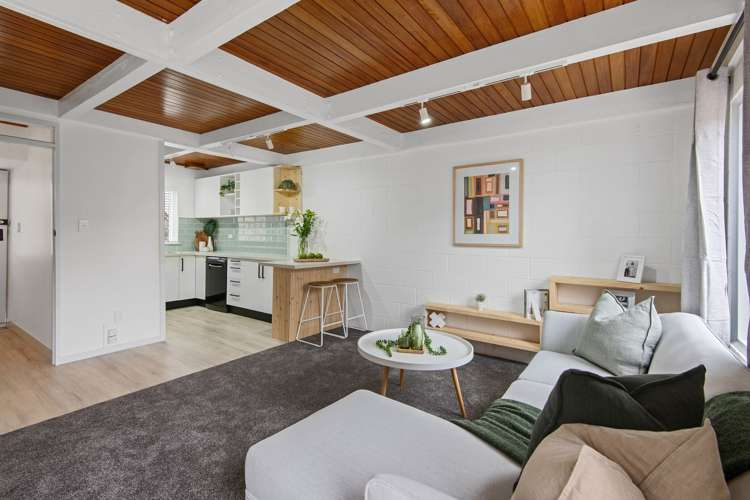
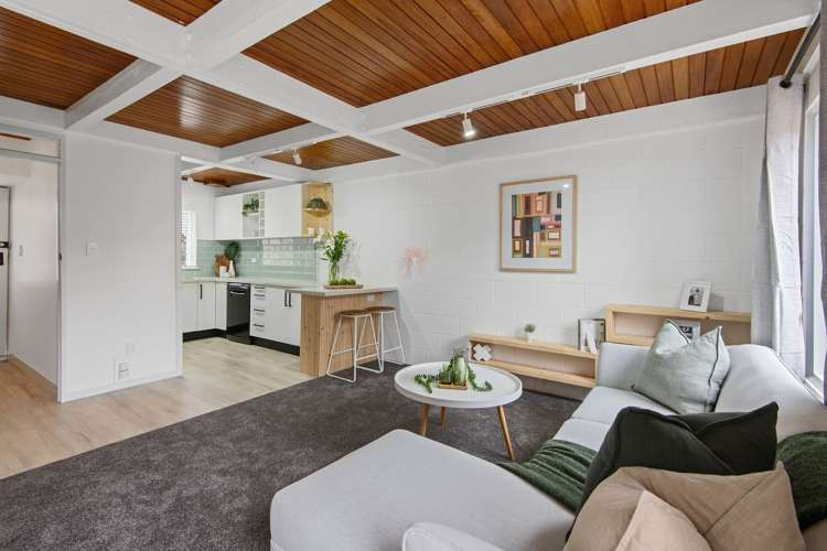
+ wall sculpture (412, 261)
